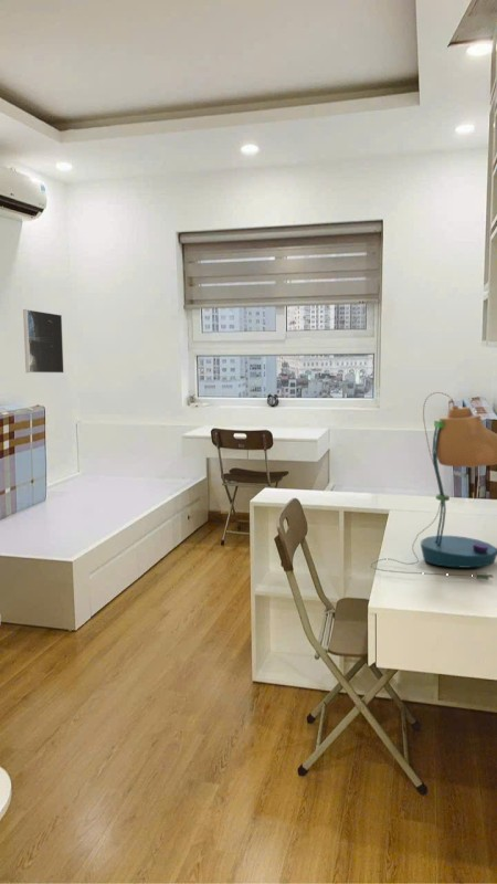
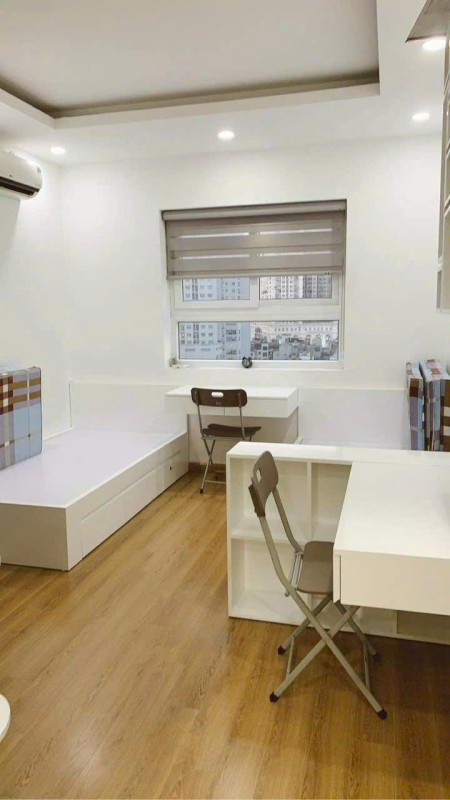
- desk lamp (441, 481)
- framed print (44, 343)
